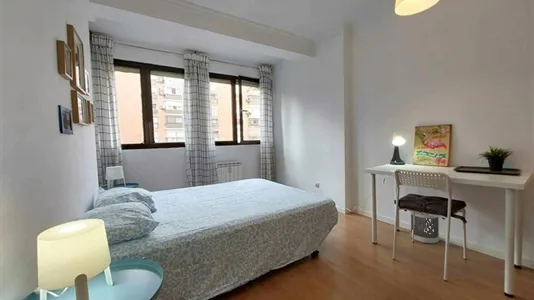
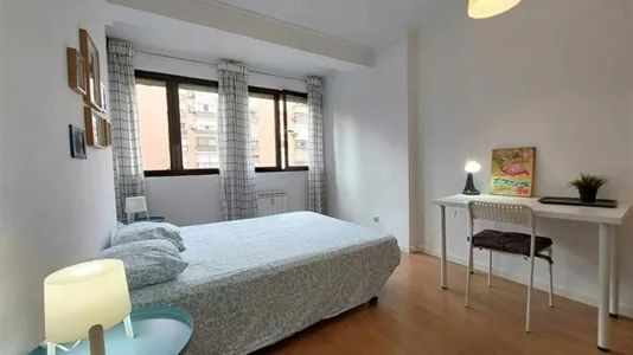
- wastebasket (424, 225)
